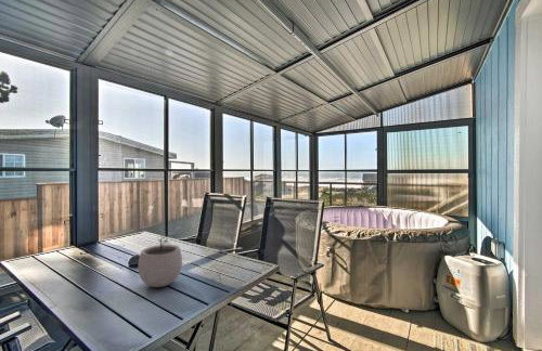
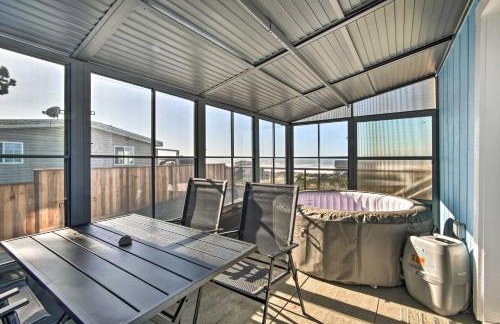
- plant pot (160, 259)
